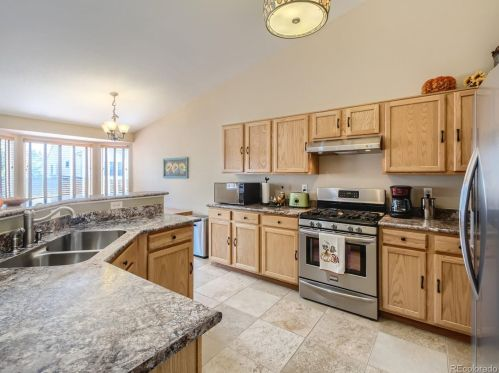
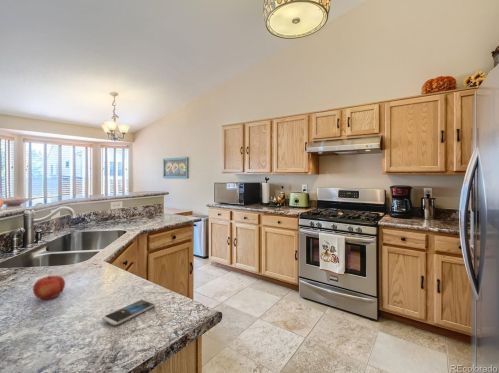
+ smartphone (130, 311)
+ fruit (49, 285)
